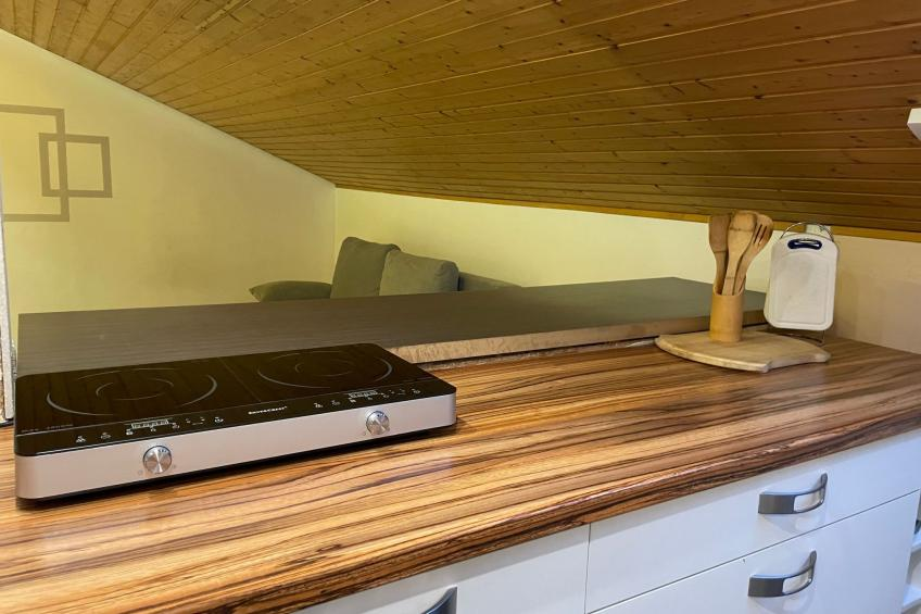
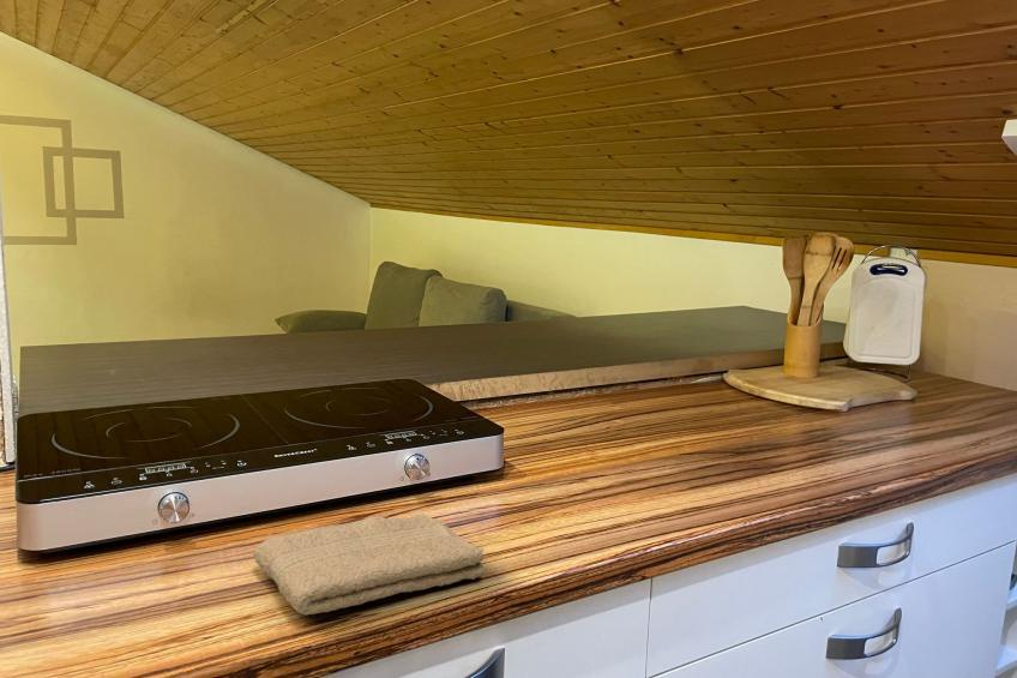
+ washcloth (372, 557)
